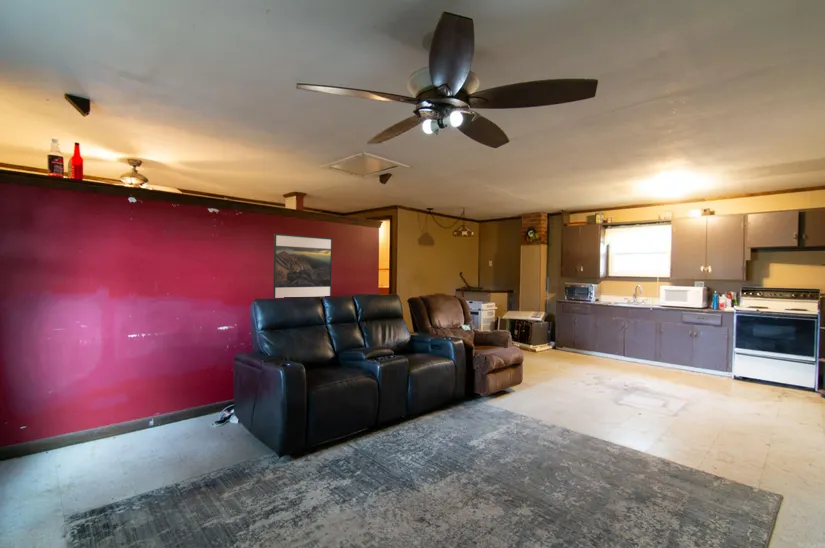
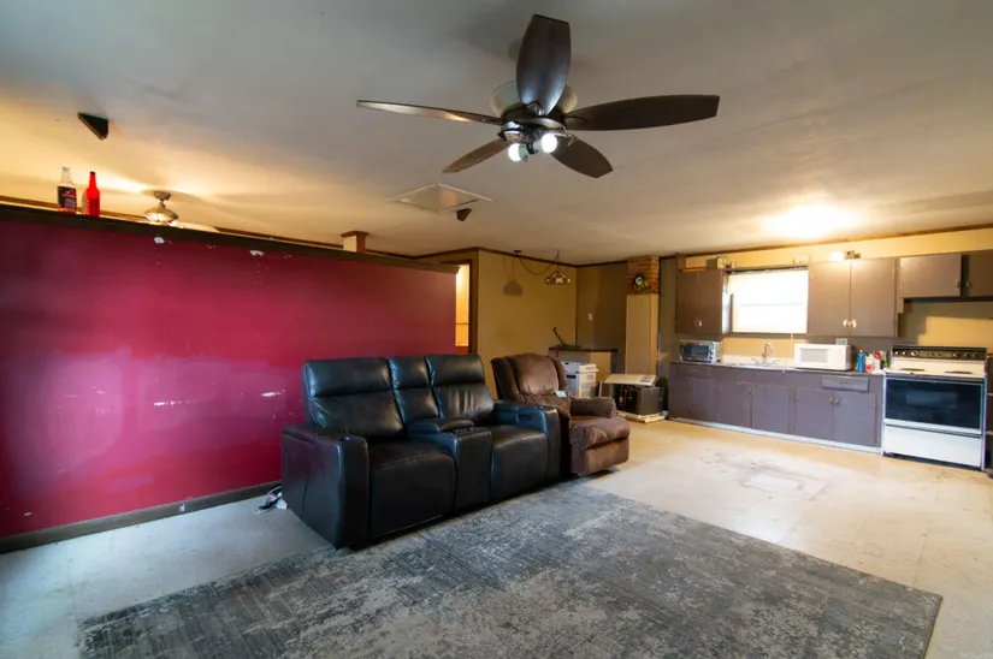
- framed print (304, 267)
